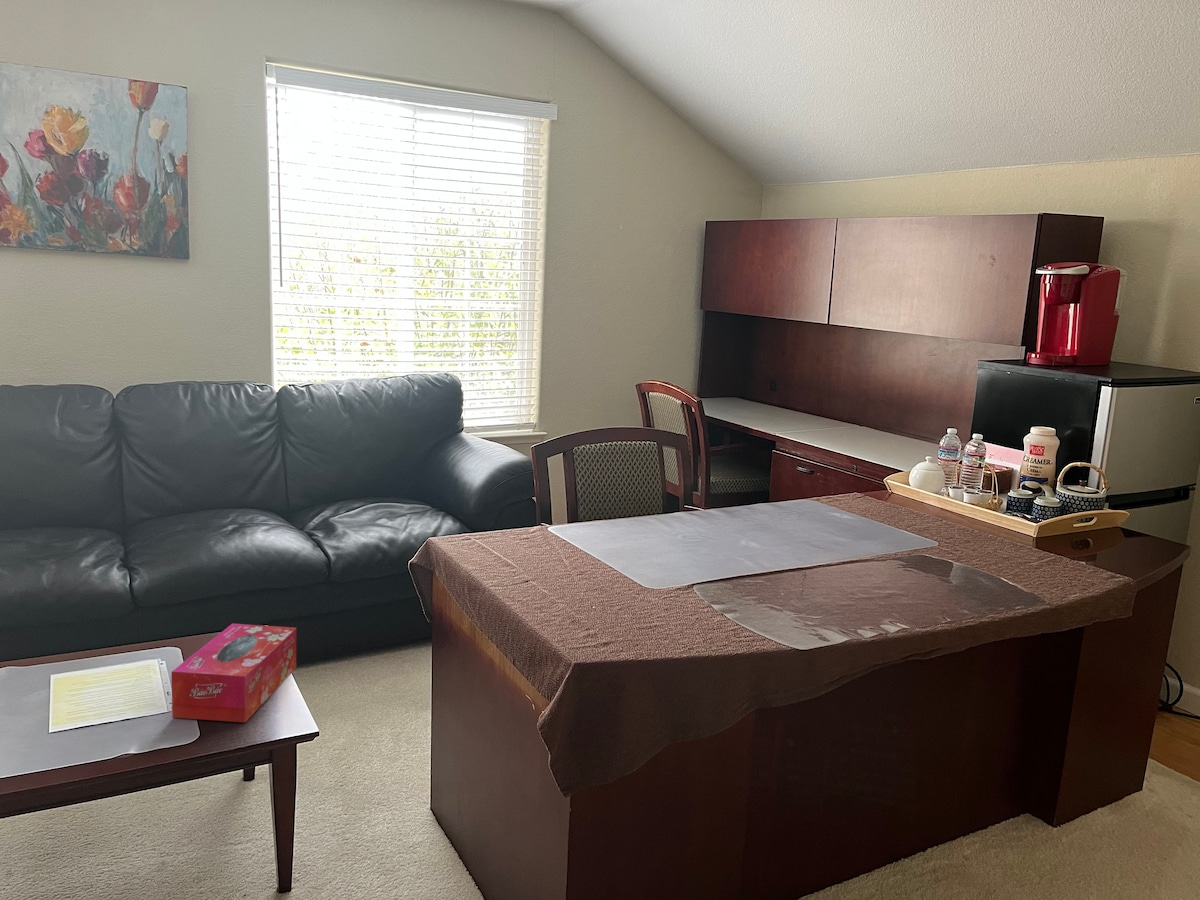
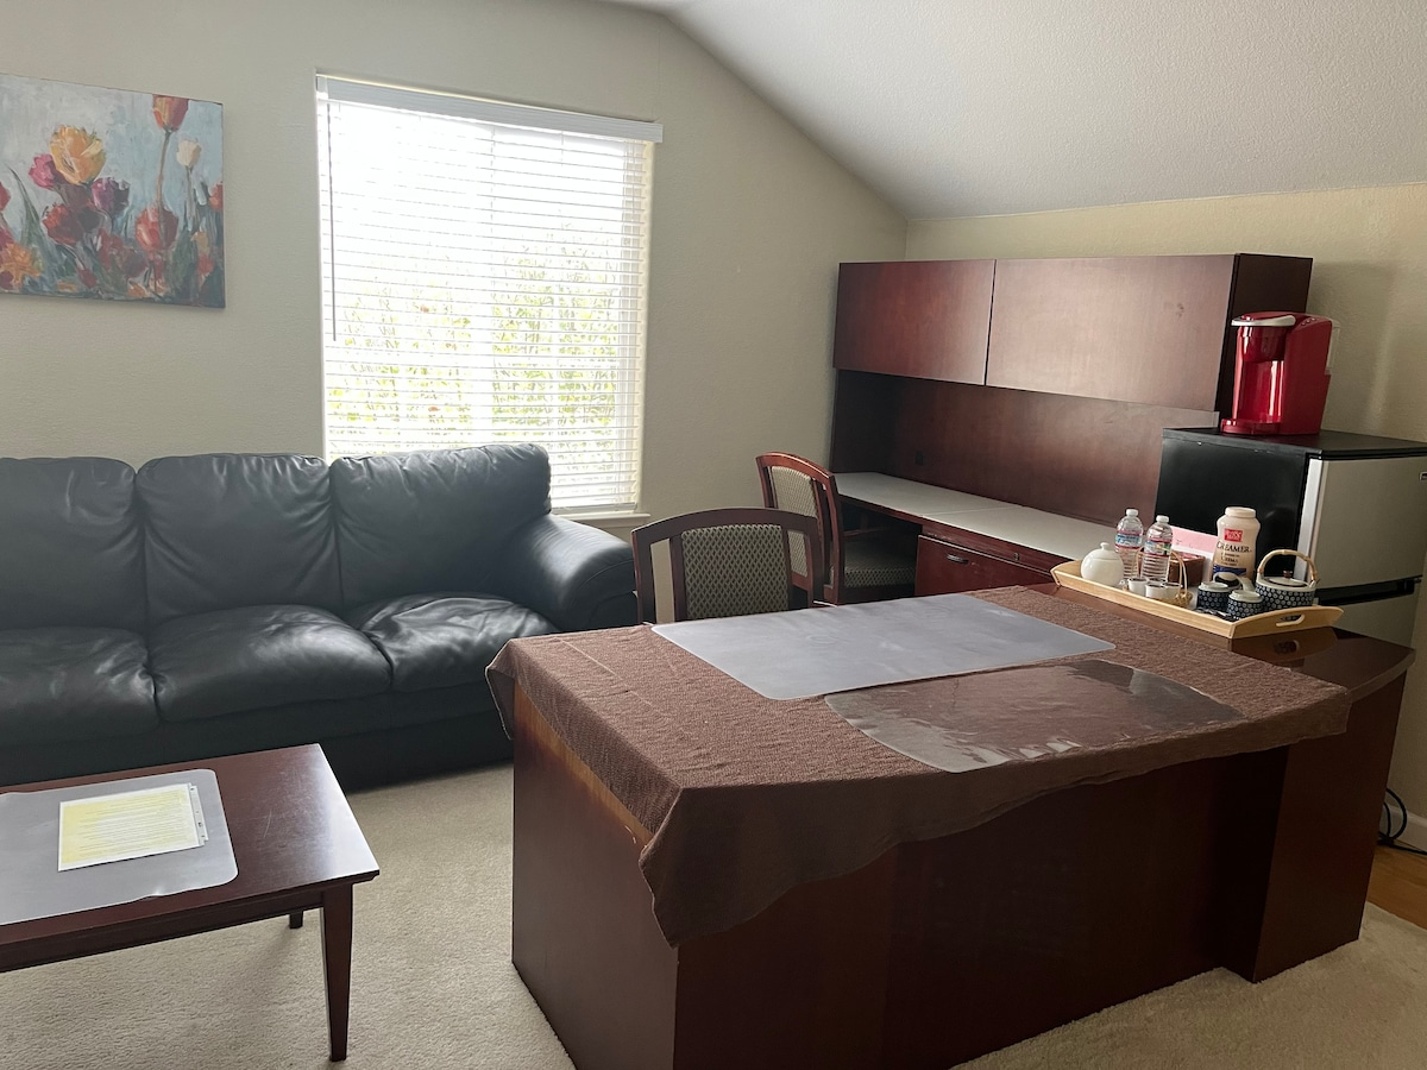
- tissue box (238, 669)
